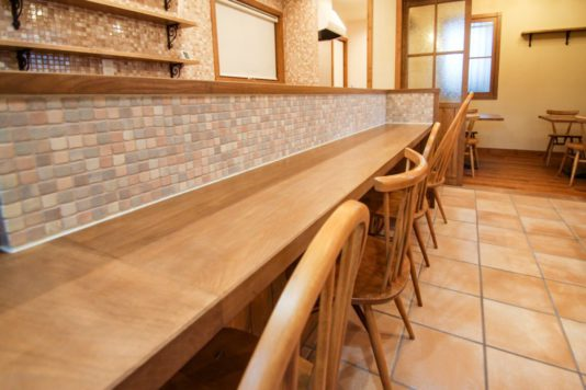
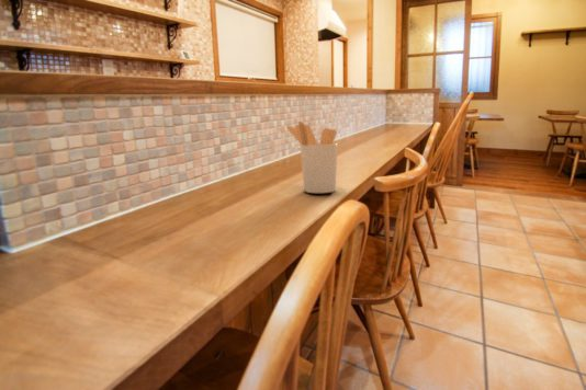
+ utensil holder (312, 156)
